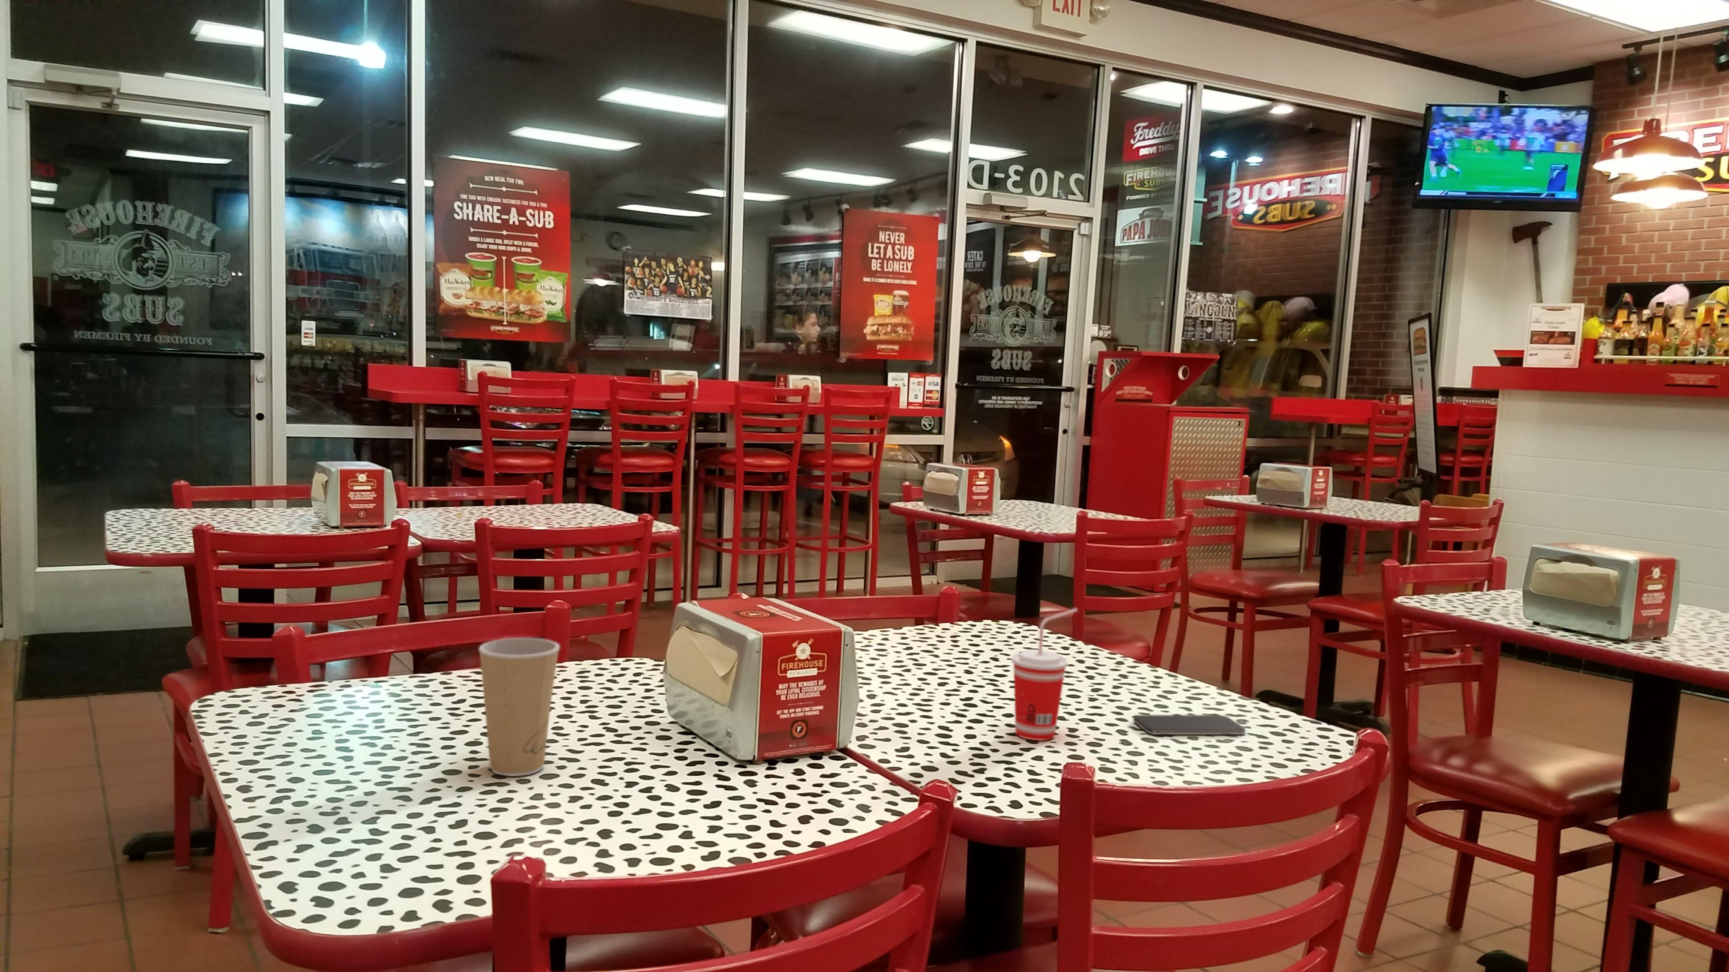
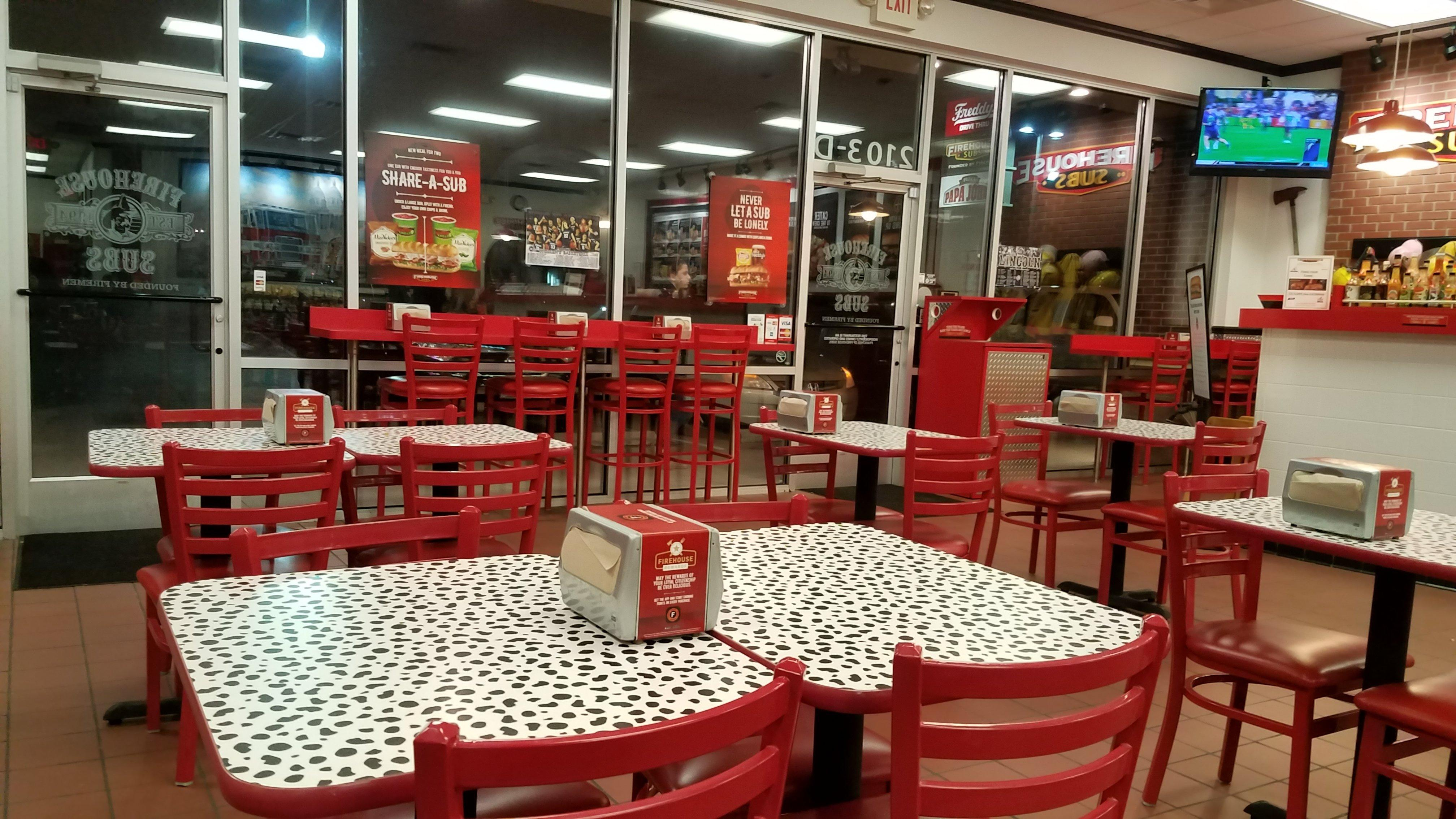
- smartphone (1189, 724)
- beverage cup (1044, 672)
- paper cup (519, 707)
